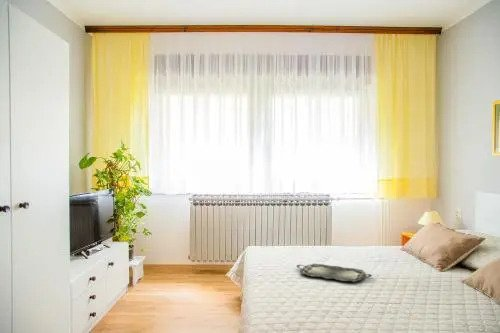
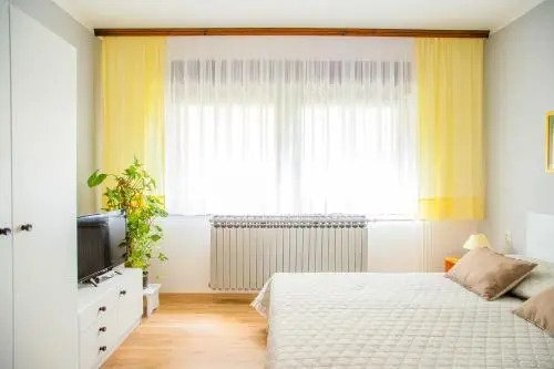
- serving tray (332, 272)
